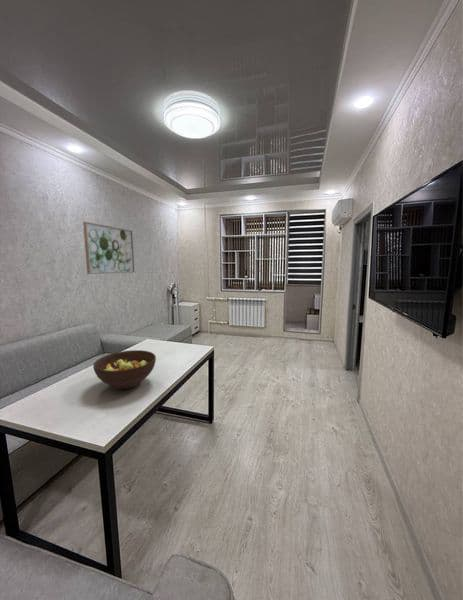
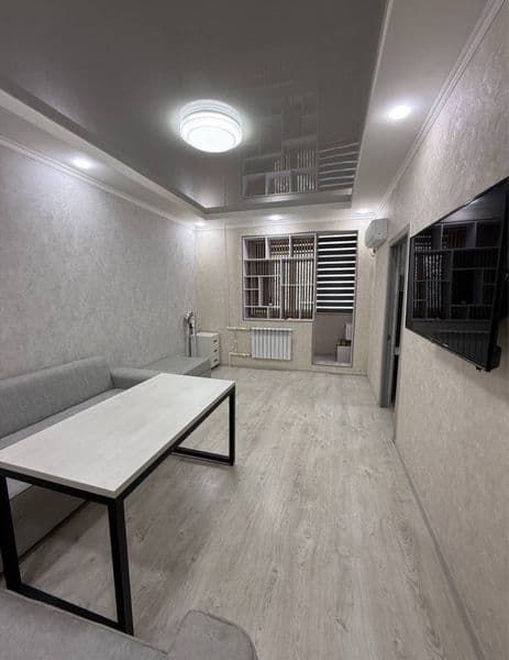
- fruit bowl (126, 372)
- wall art (112, 250)
